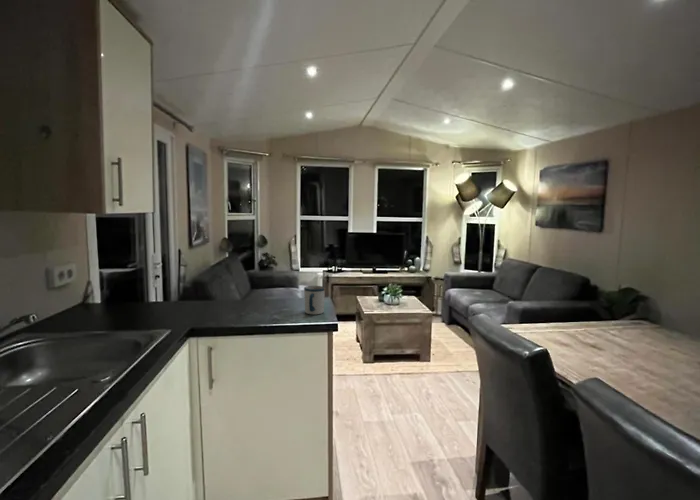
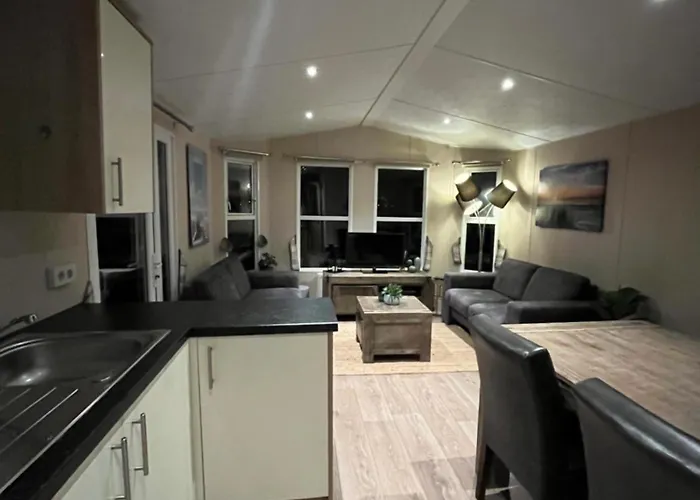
- mug (313, 300)
